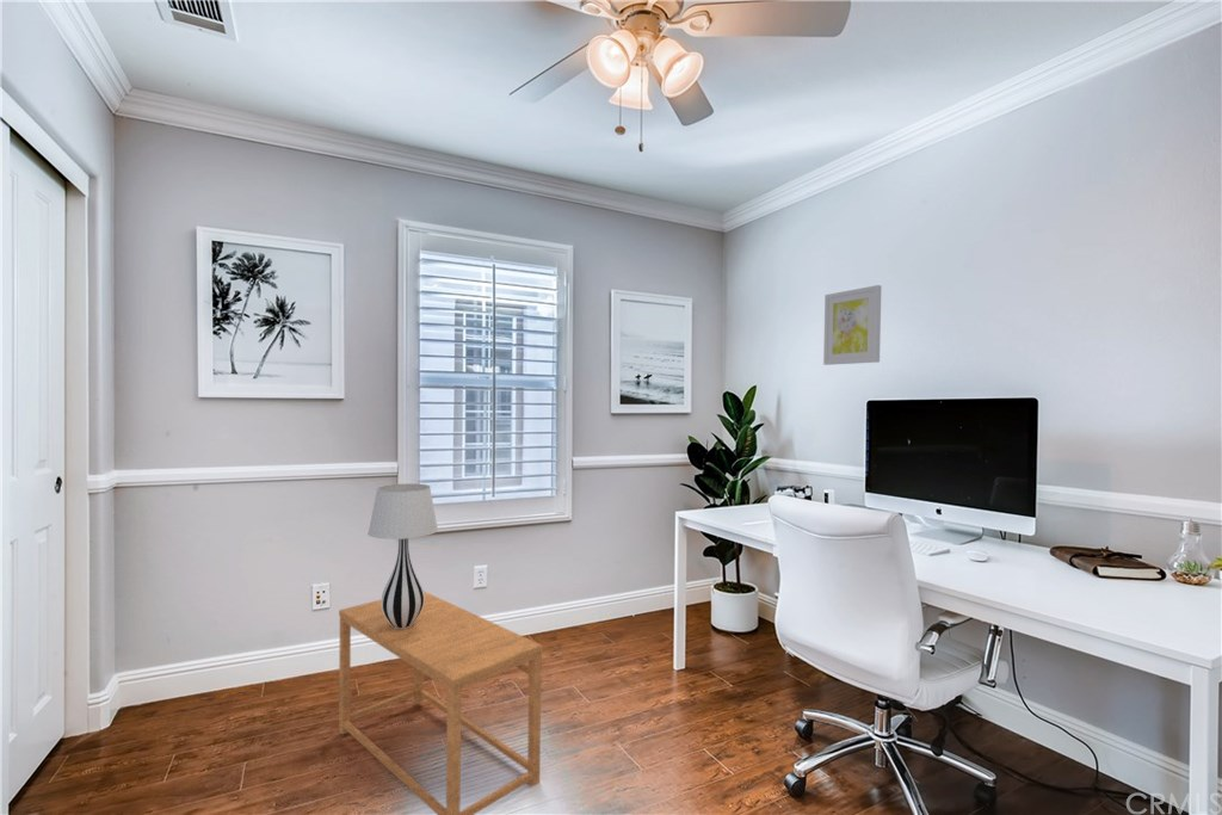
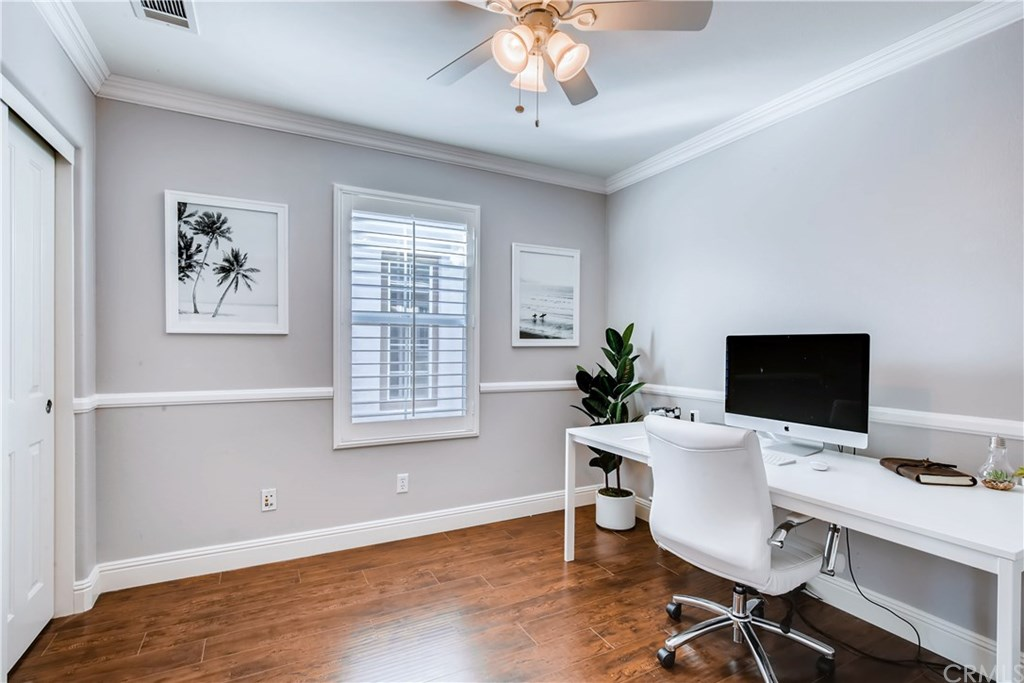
- side table (430, 693)
- table lamp (403, 555)
- wall art (851, 327)
